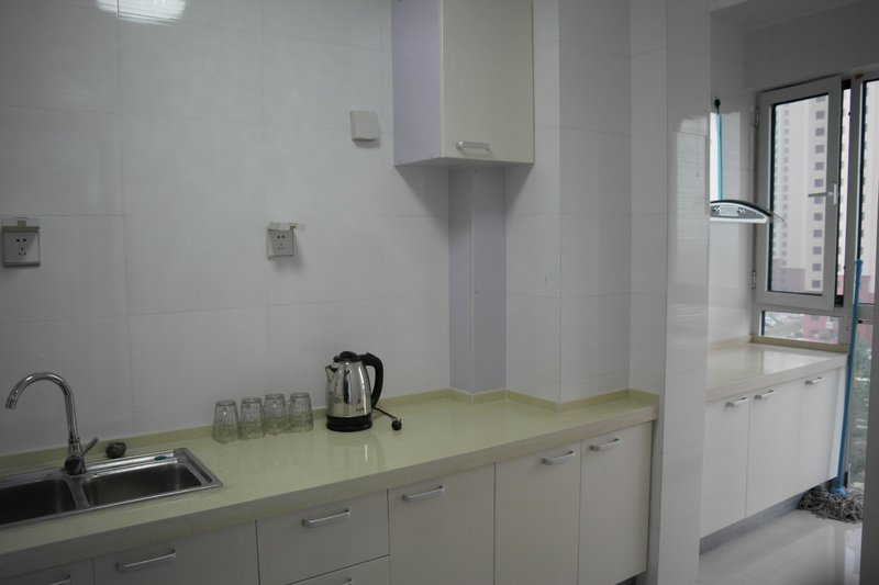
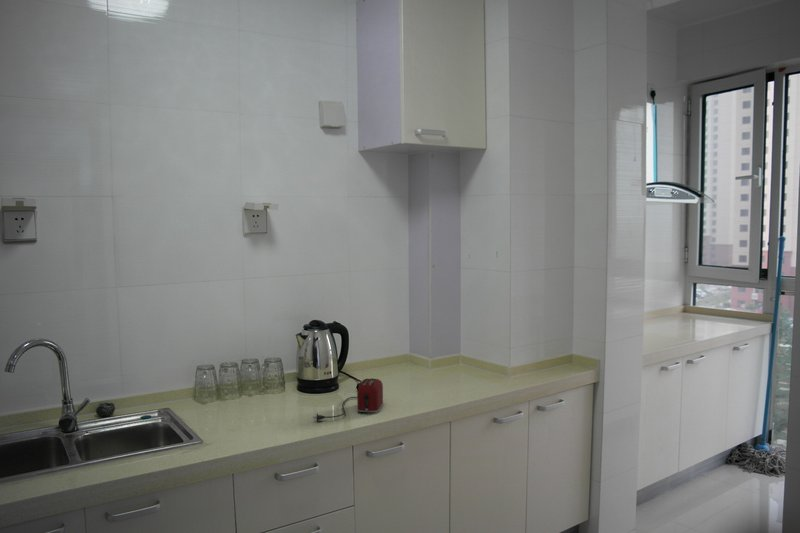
+ toaster (351, 397)
